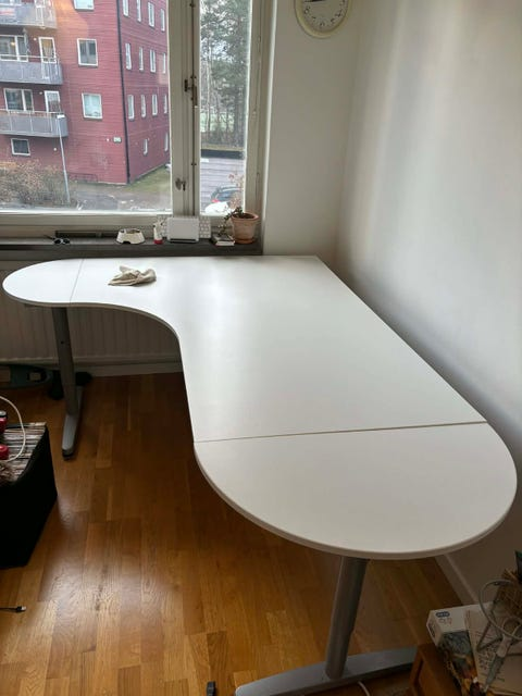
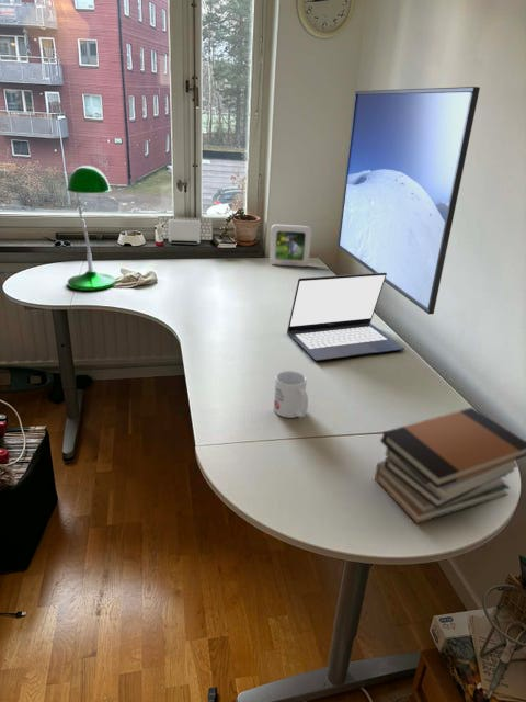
+ laptop (348, 312)
+ book stack (449, 463)
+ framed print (389, 188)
+ mug (293, 396)
+ picture frame (289, 245)
+ desk lamp (85, 227)
